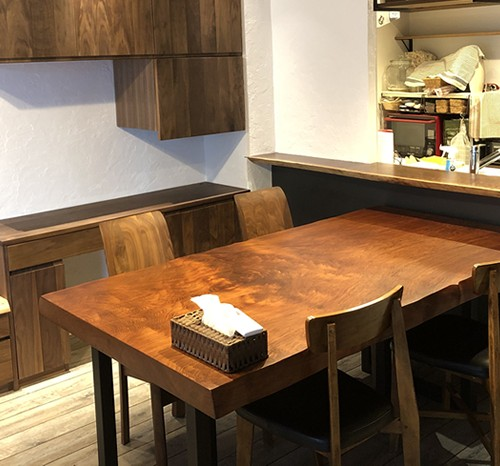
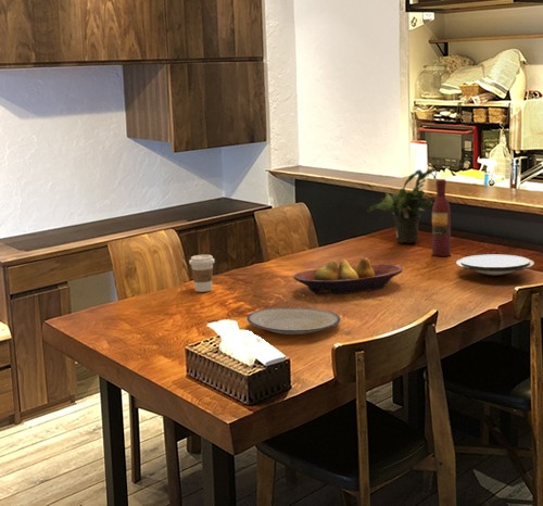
+ potted plant (406, 204)
+ plate (494, 267)
+ coffee cup (202, 273)
+ plate (293, 320)
+ wine bottle (441, 216)
+ fruit bowl (349, 274)
